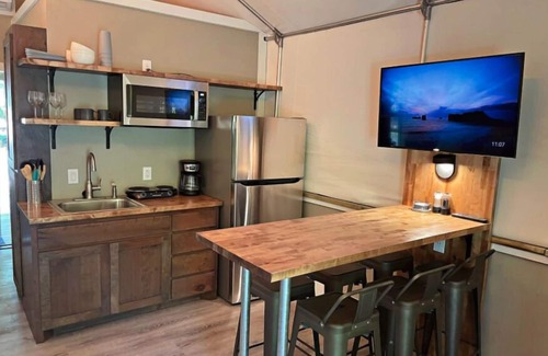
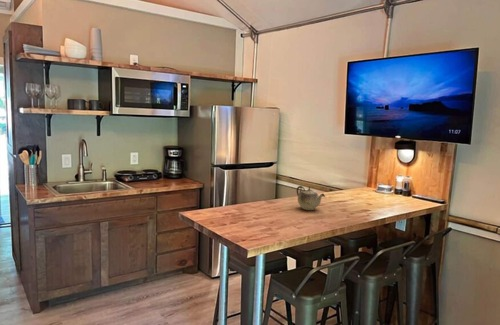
+ teapot (310, 197)
